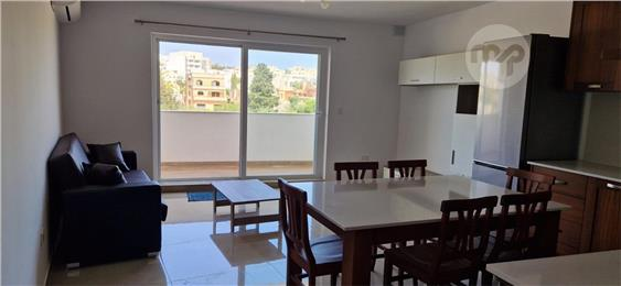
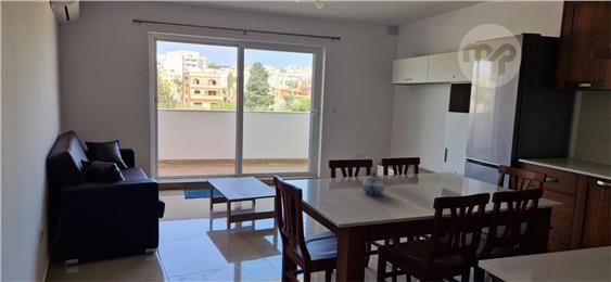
+ teapot (373, 182)
